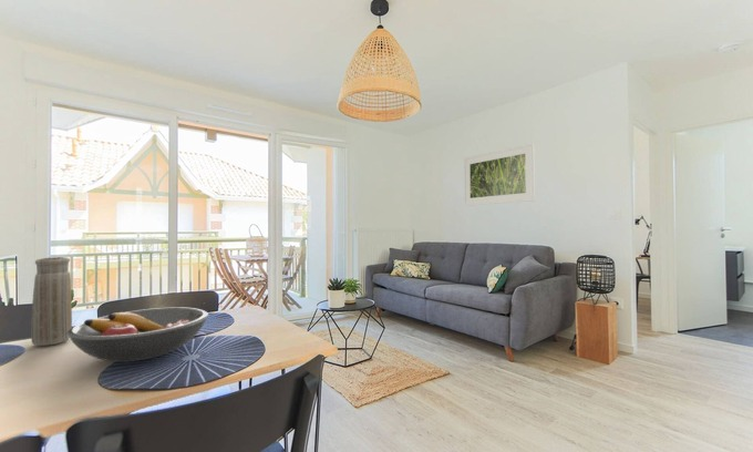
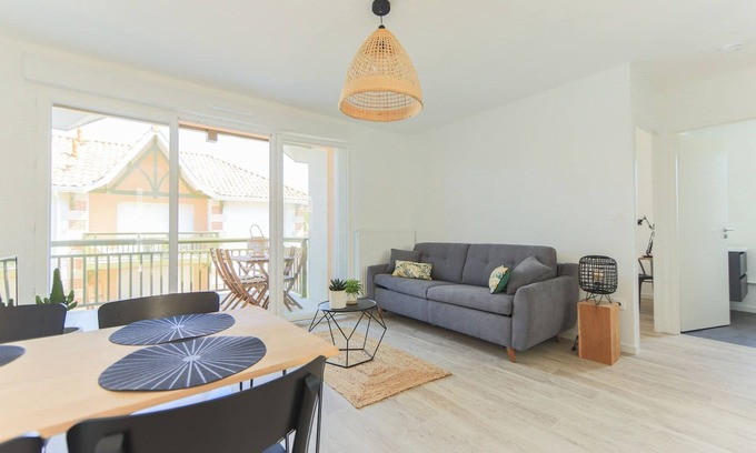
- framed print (495, 177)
- vase (52, 299)
- fruit bowl (144, 331)
